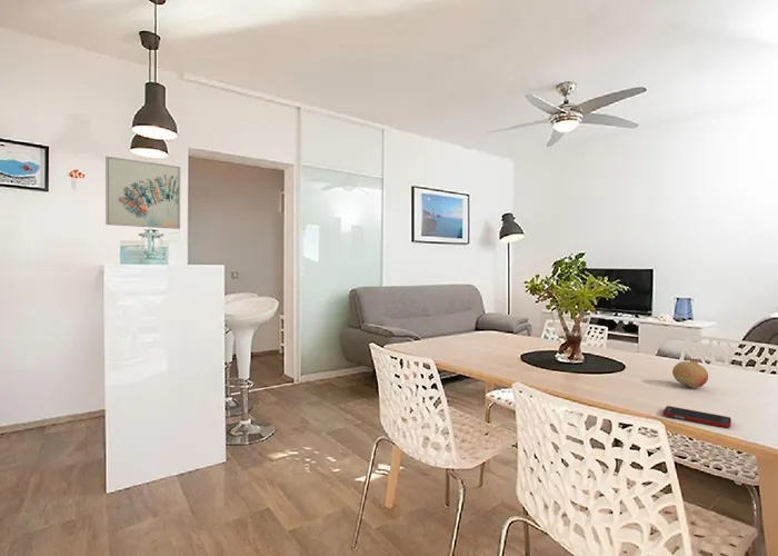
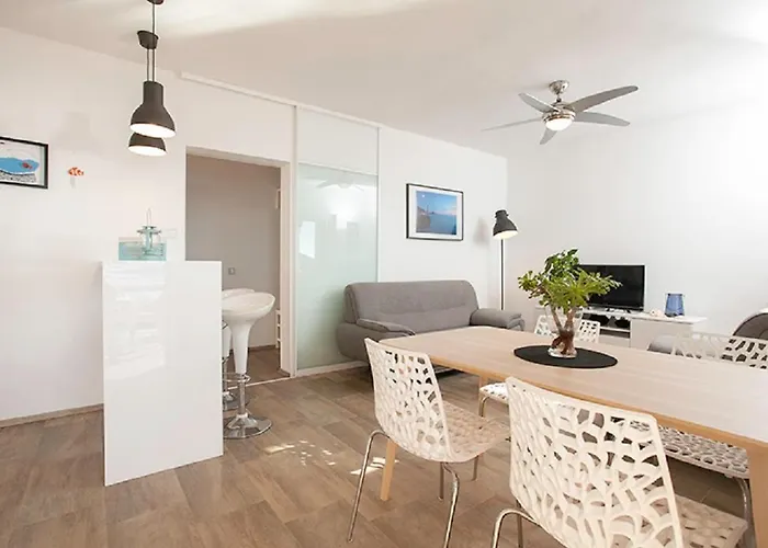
- fruit (689, 373)
- cell phone (696, 416)
- wall art (144, 193)
